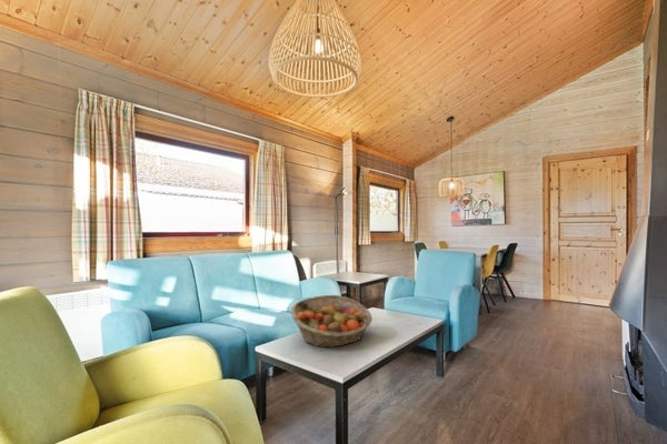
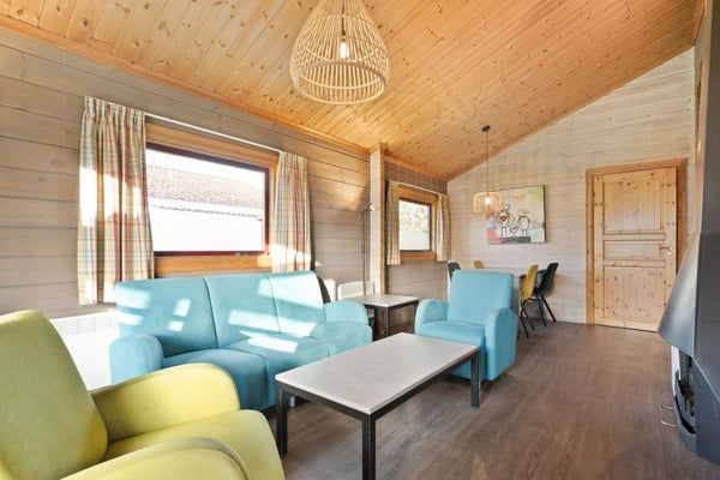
- fruit basket (331, 319)
